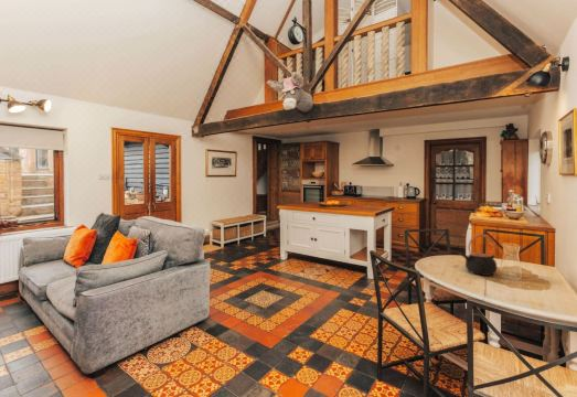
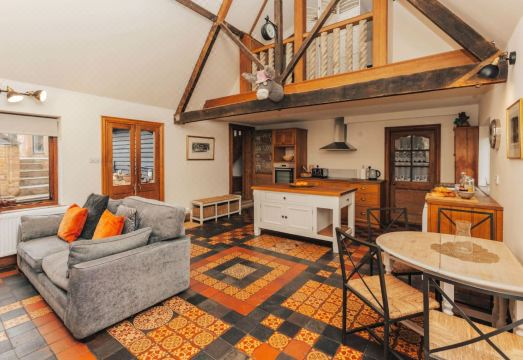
- teapot (478, 254)
